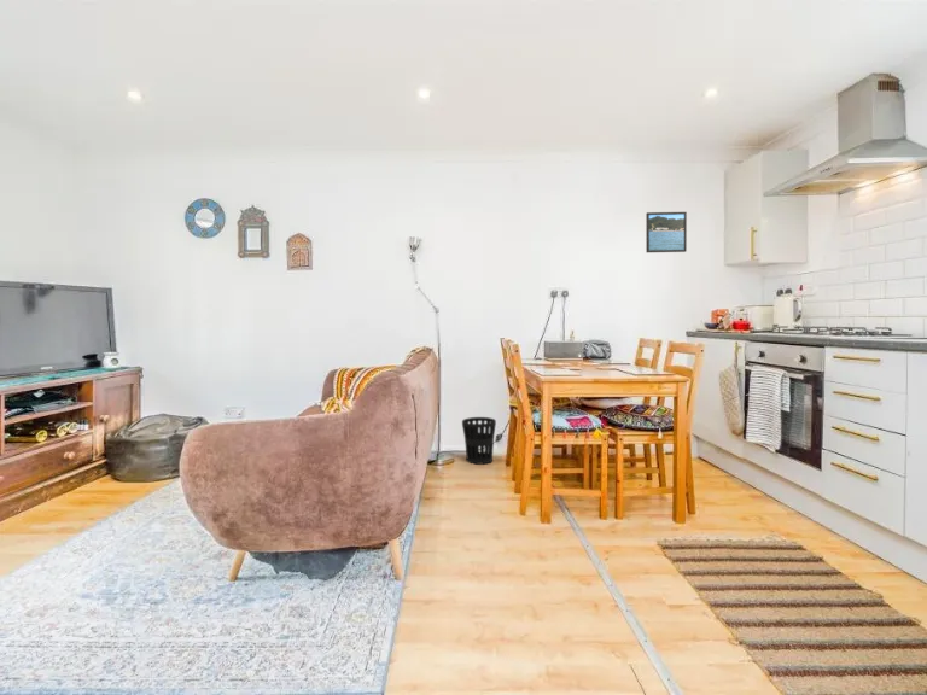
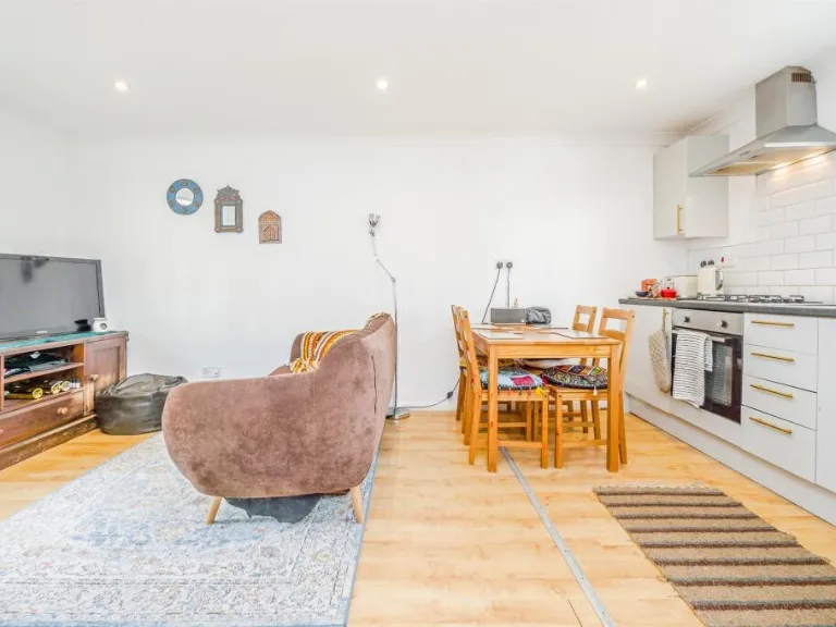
- wastebasket (479, 439)
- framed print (666, 232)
